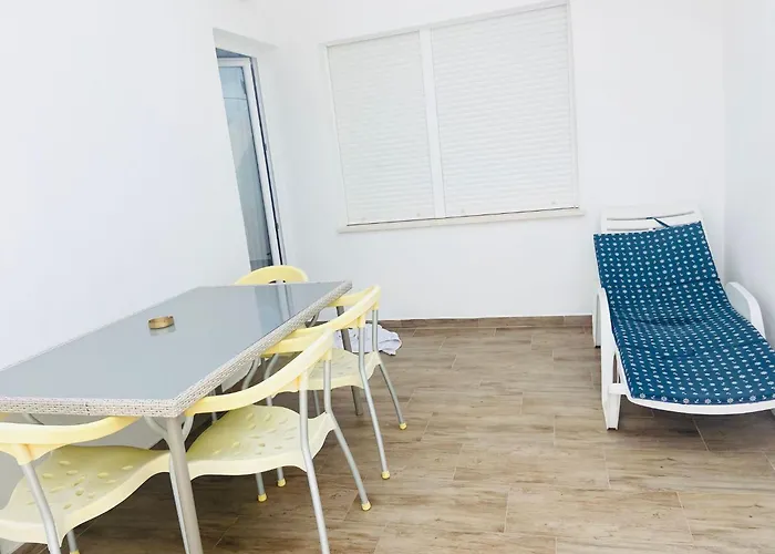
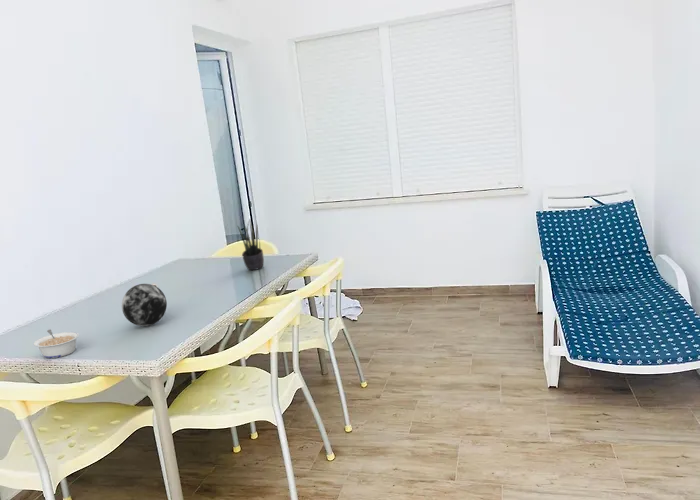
+ potted plant (250, 244)
+ legume (56, 344)
+ decorative orb (144, 304)
